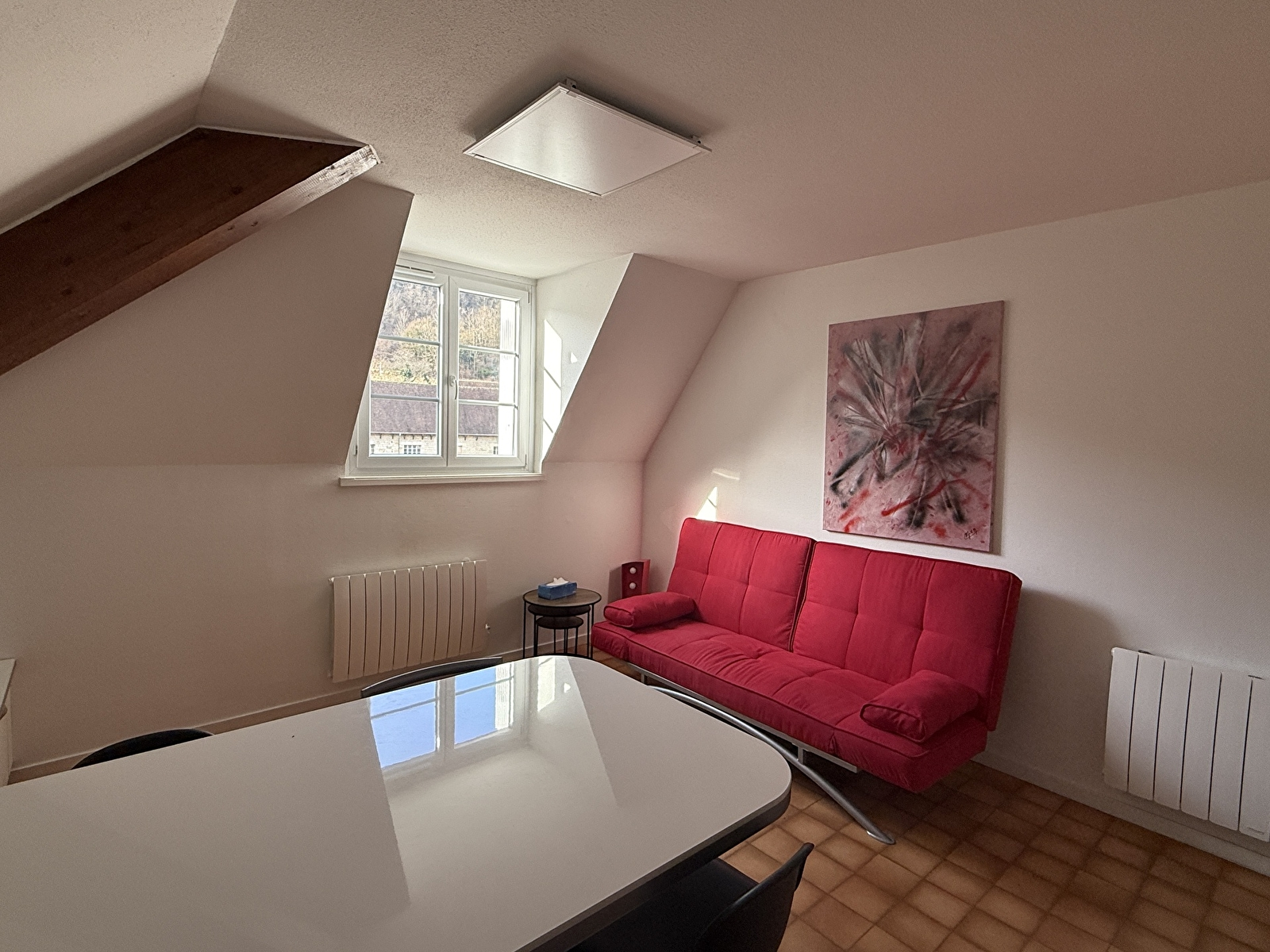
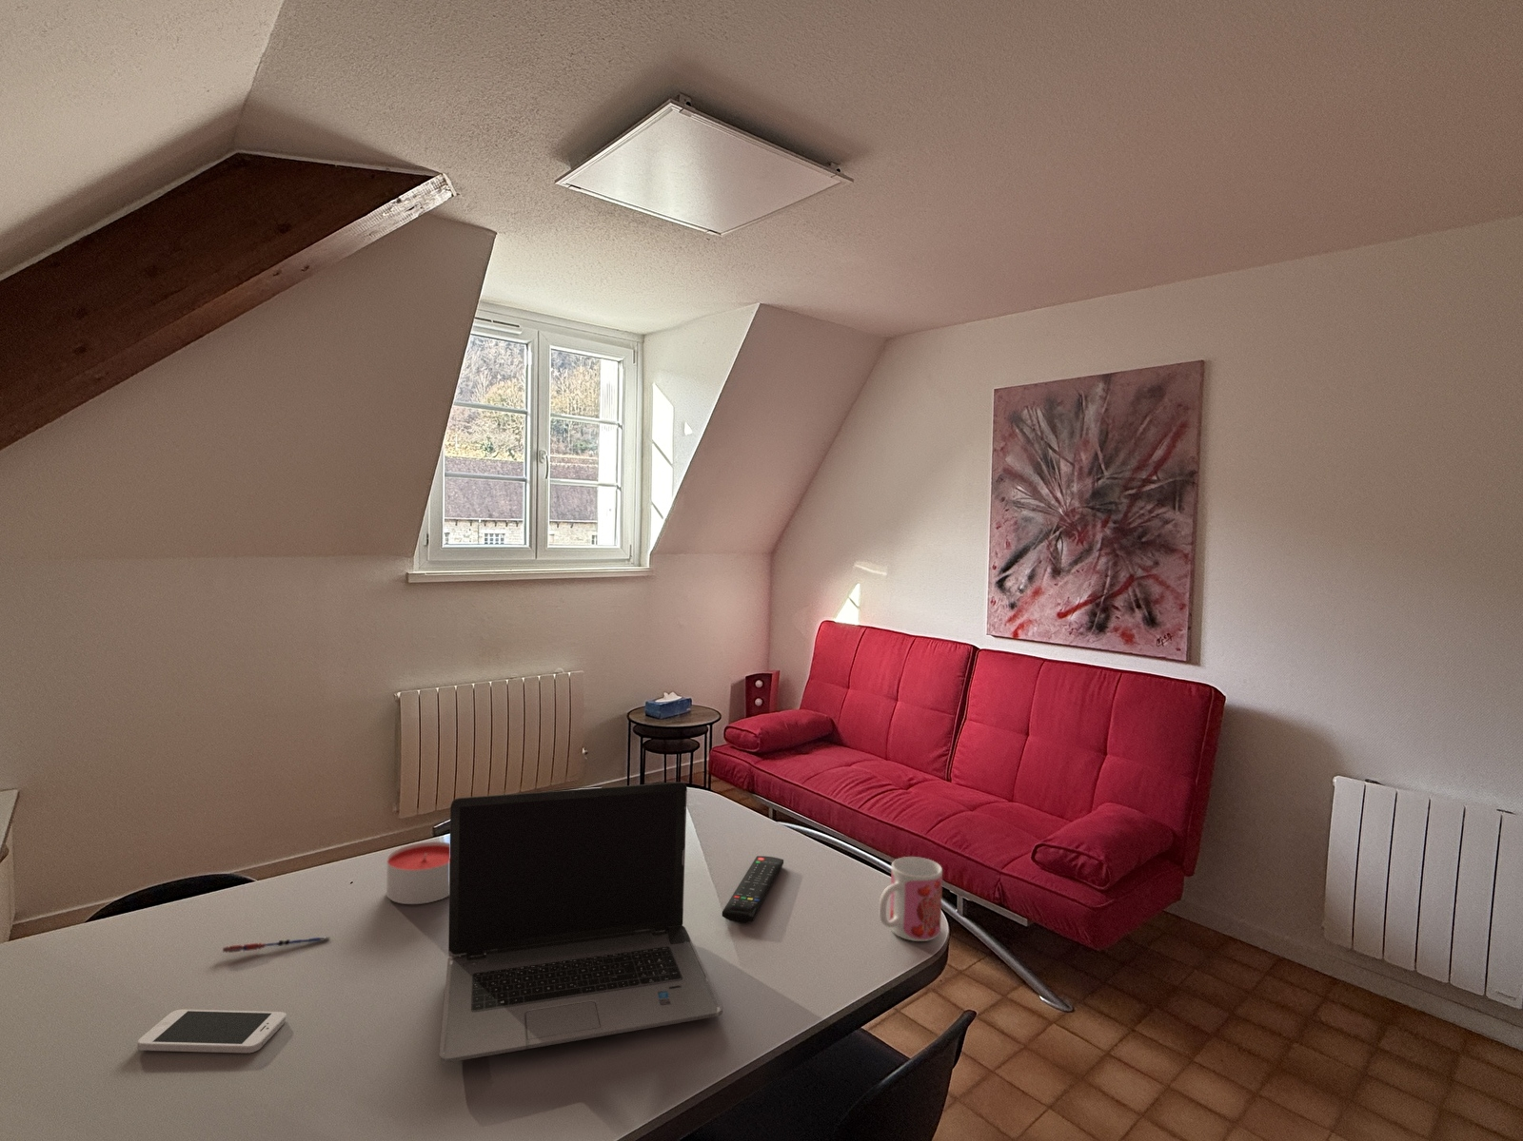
+ smartphone (215, 1030)
+ laptop computer (580, 906)
+ remote control (754, 886)
+ pen (277, 942)
+ mug (907, 899)
+ candle (423, 870)
